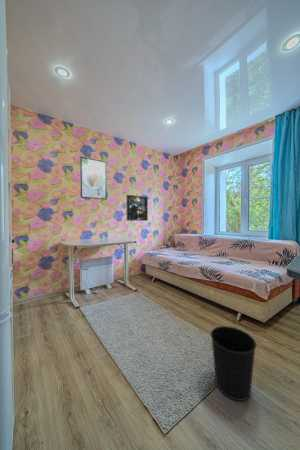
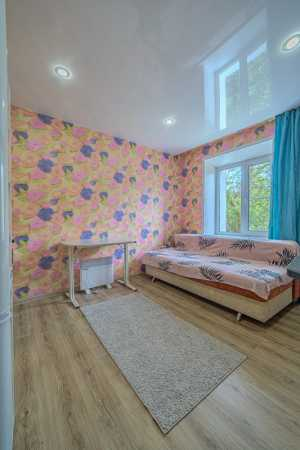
- wastebasket (232, 361)
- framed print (137, 208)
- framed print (94, 179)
